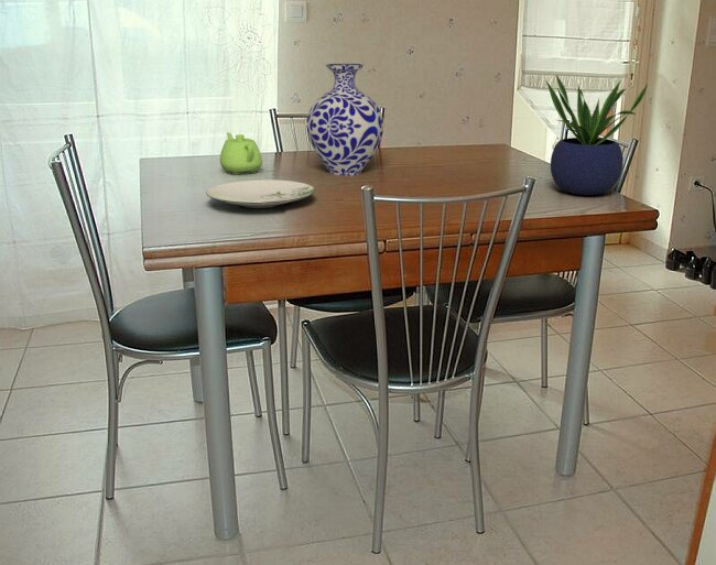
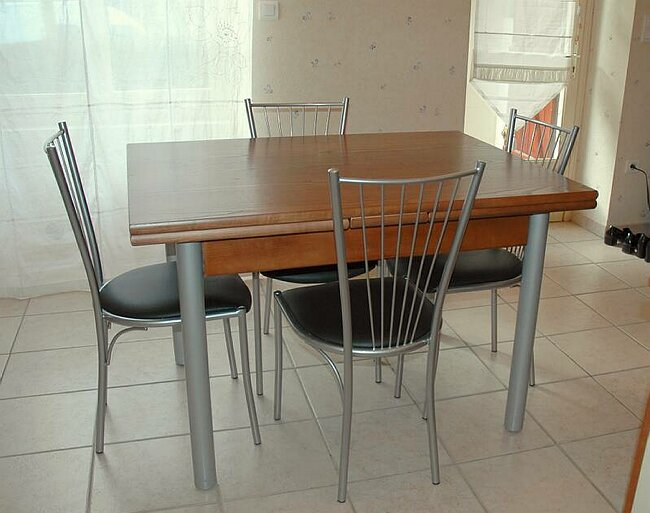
- potted plant (586, 133)
- plate (261, 197)
- vase (345, 120)
- teapot (239, 152)
